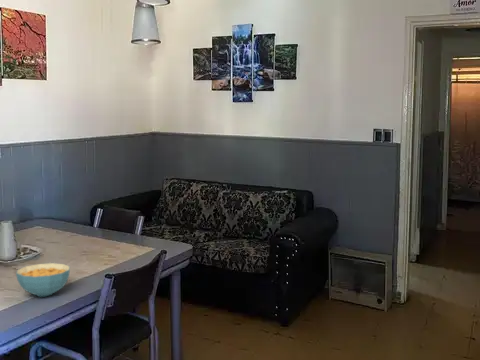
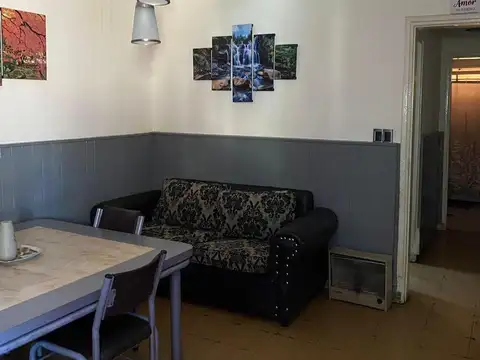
- cereal bowl (44, 281)
